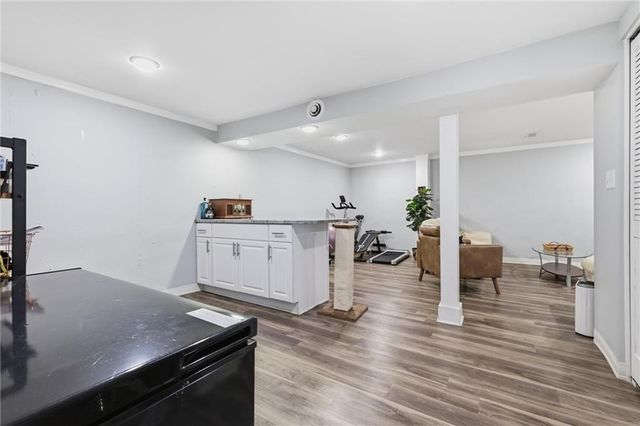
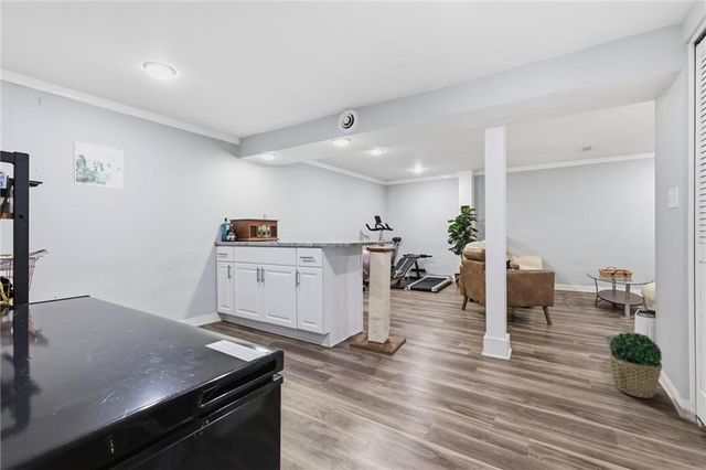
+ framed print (99, 165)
+ potted plant (634, 362)
